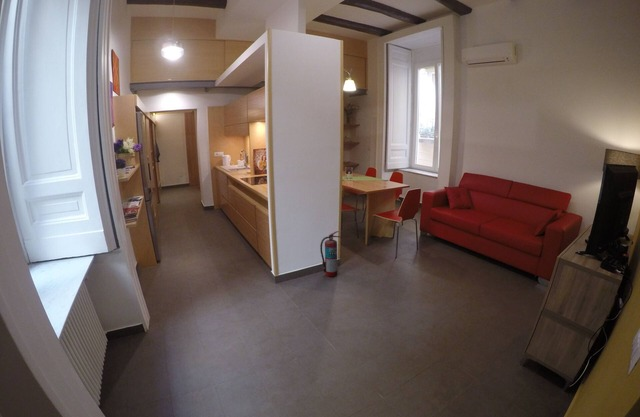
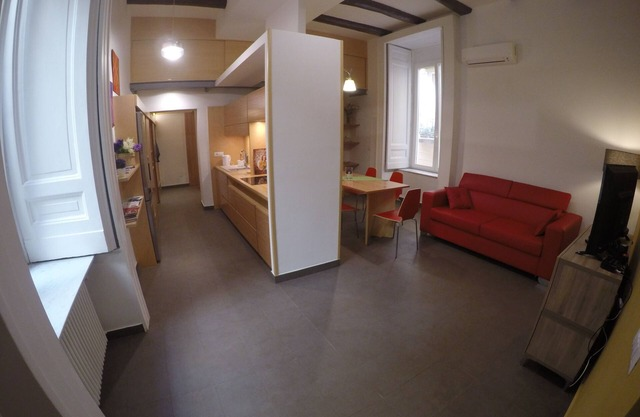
- fire extinguisher (330, 253)
